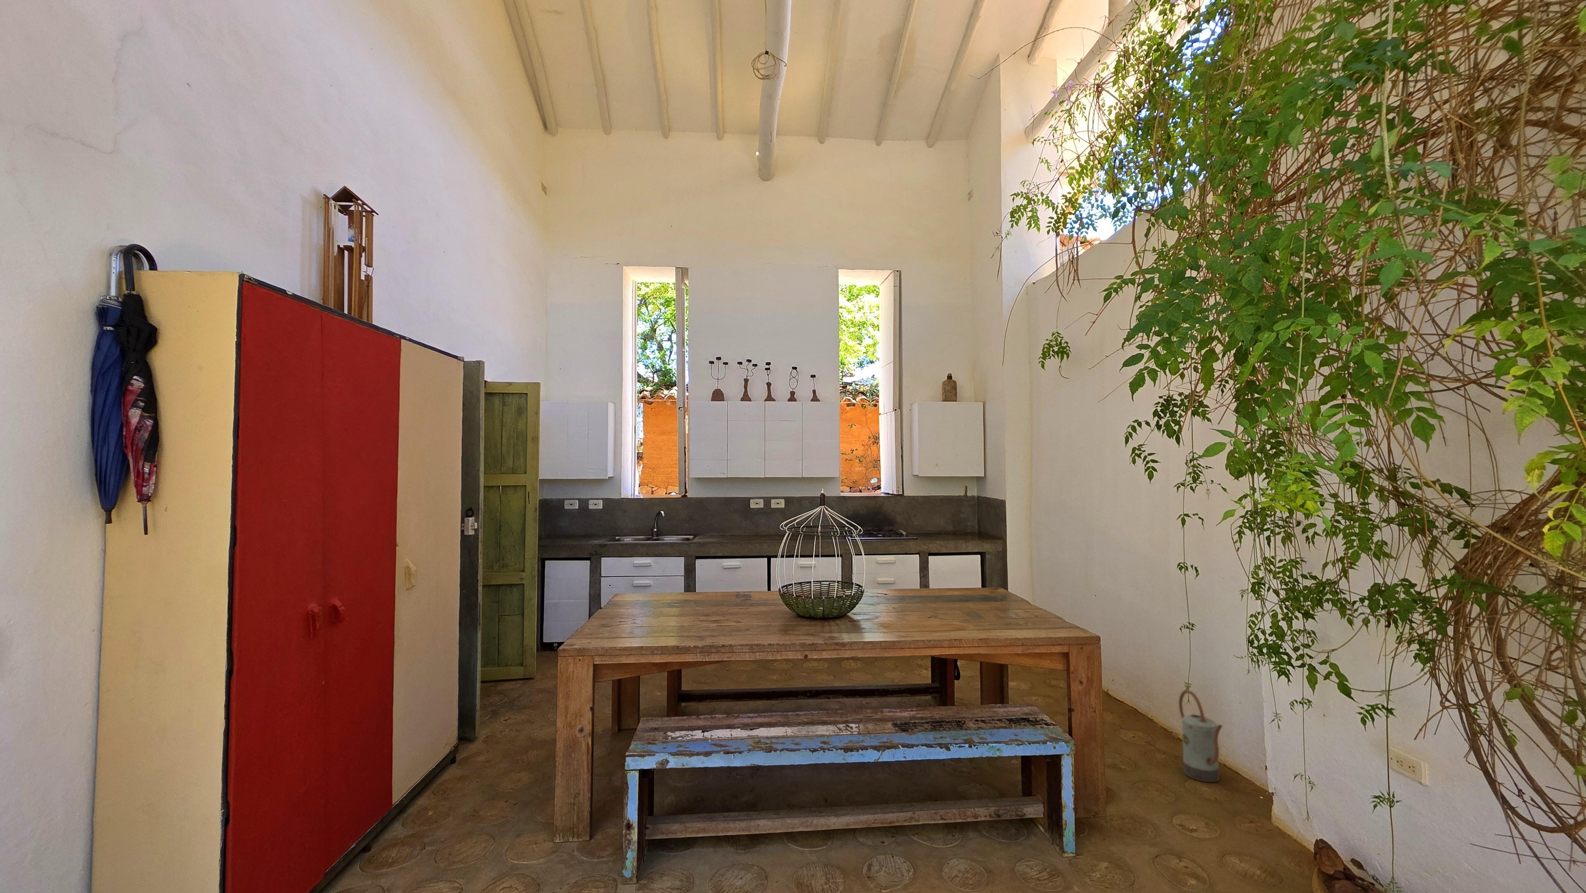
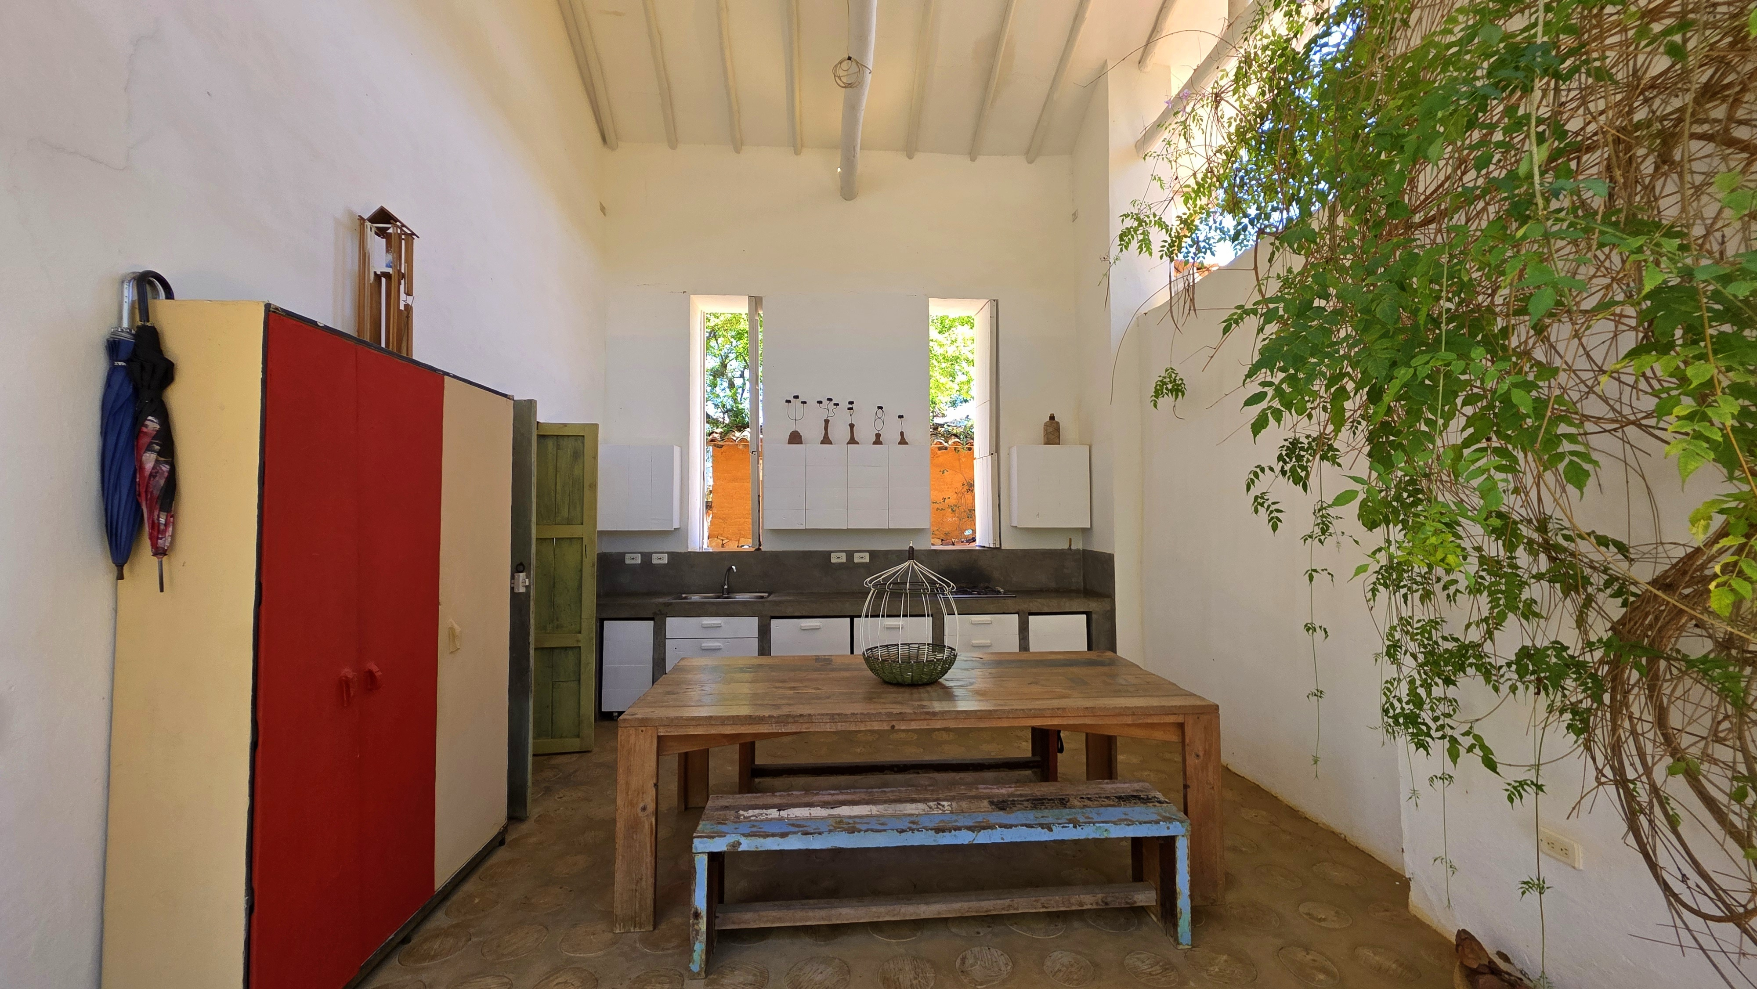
- watering can (1199, 735)
